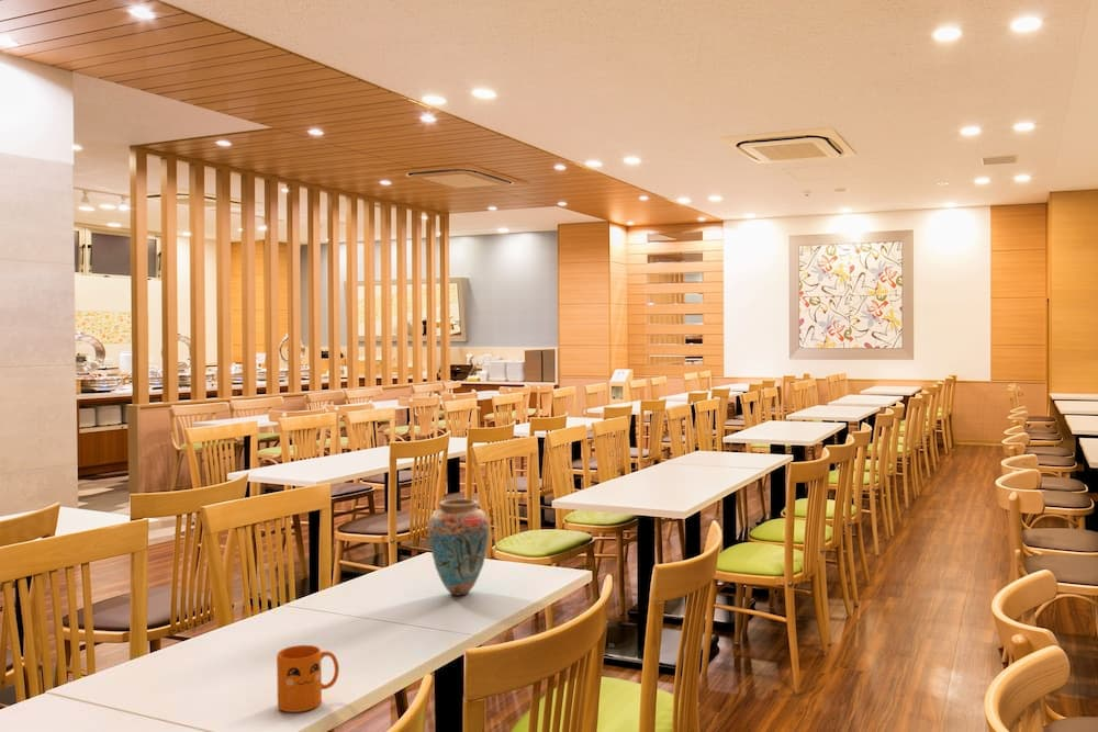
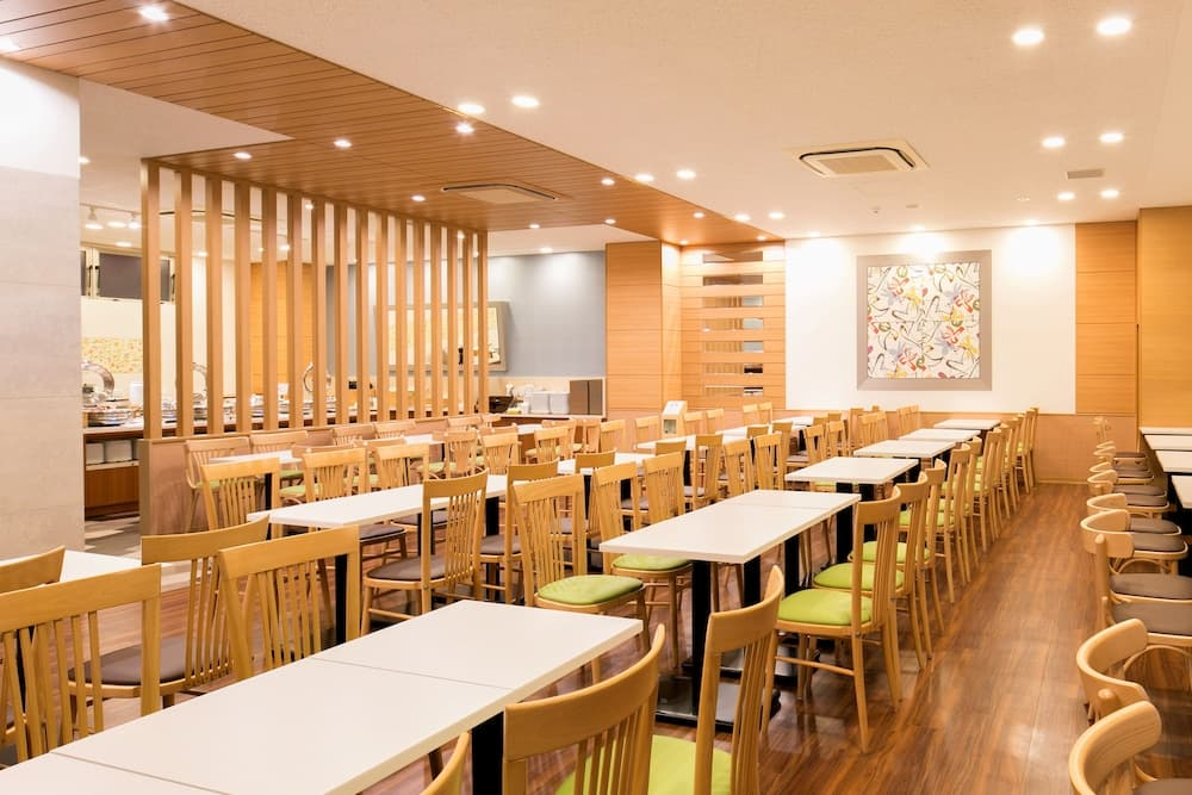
- mug (309, 675)
- vase (459, 547)
